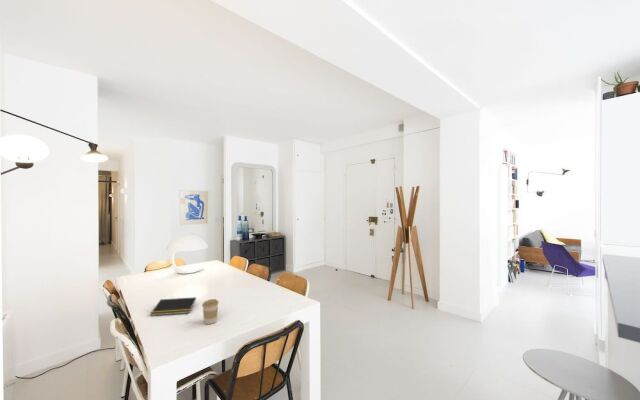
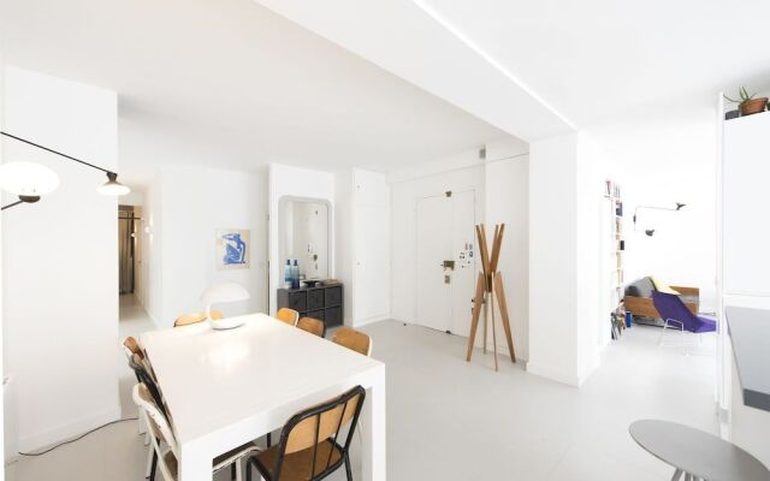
- coffee cup (210, 310)
- notepad (174, 306)
